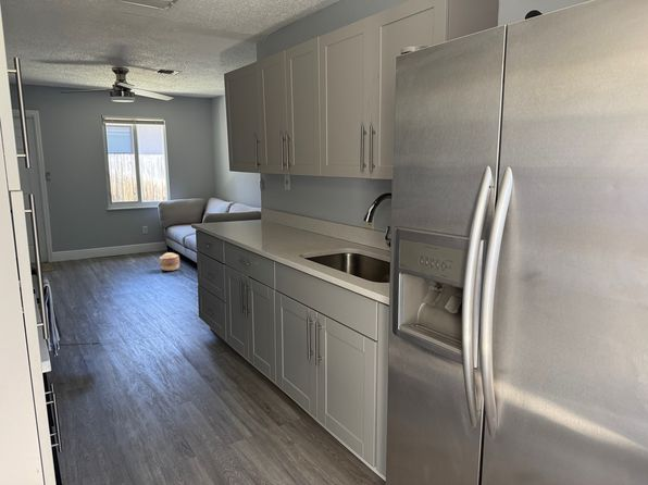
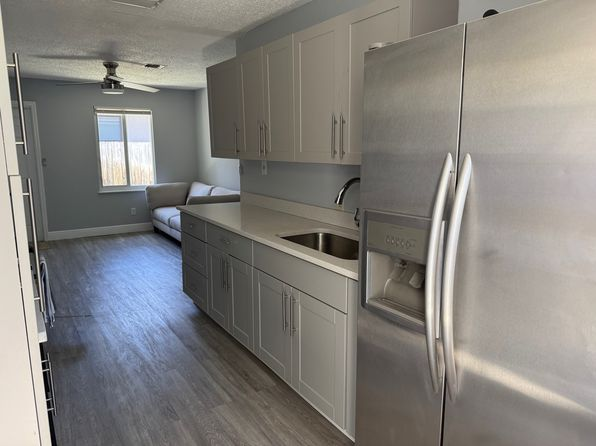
- basket (170, 261)
